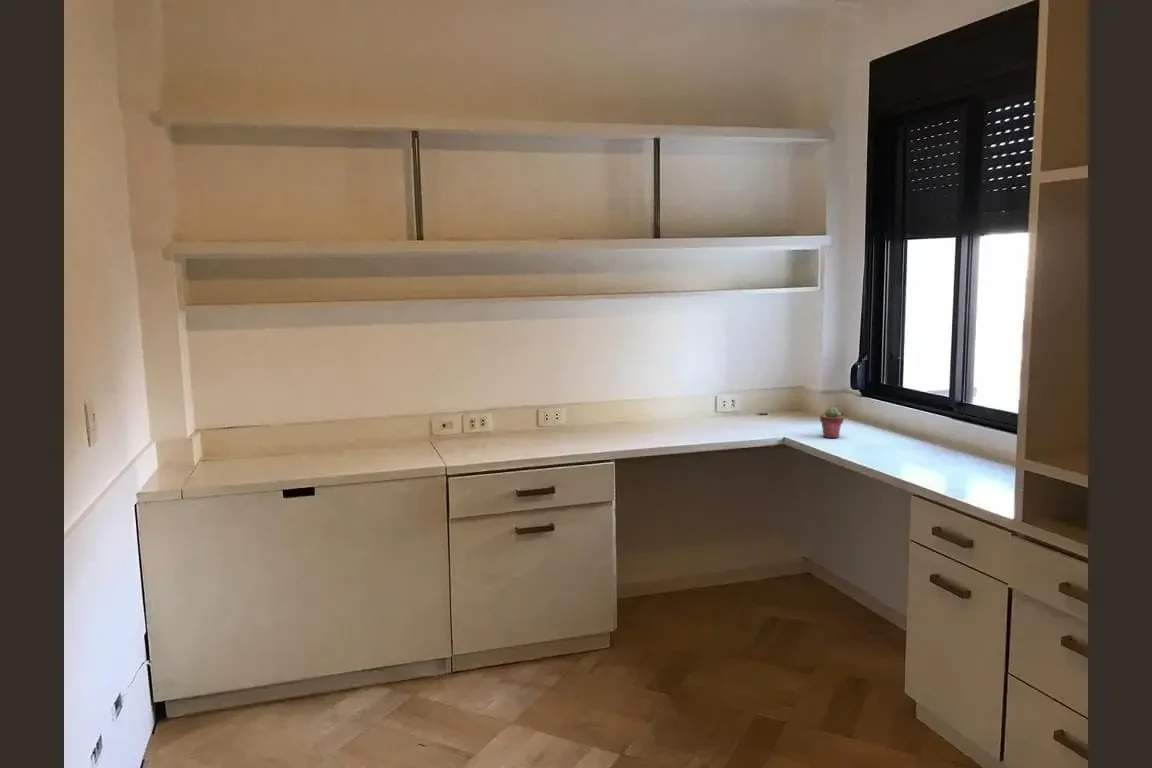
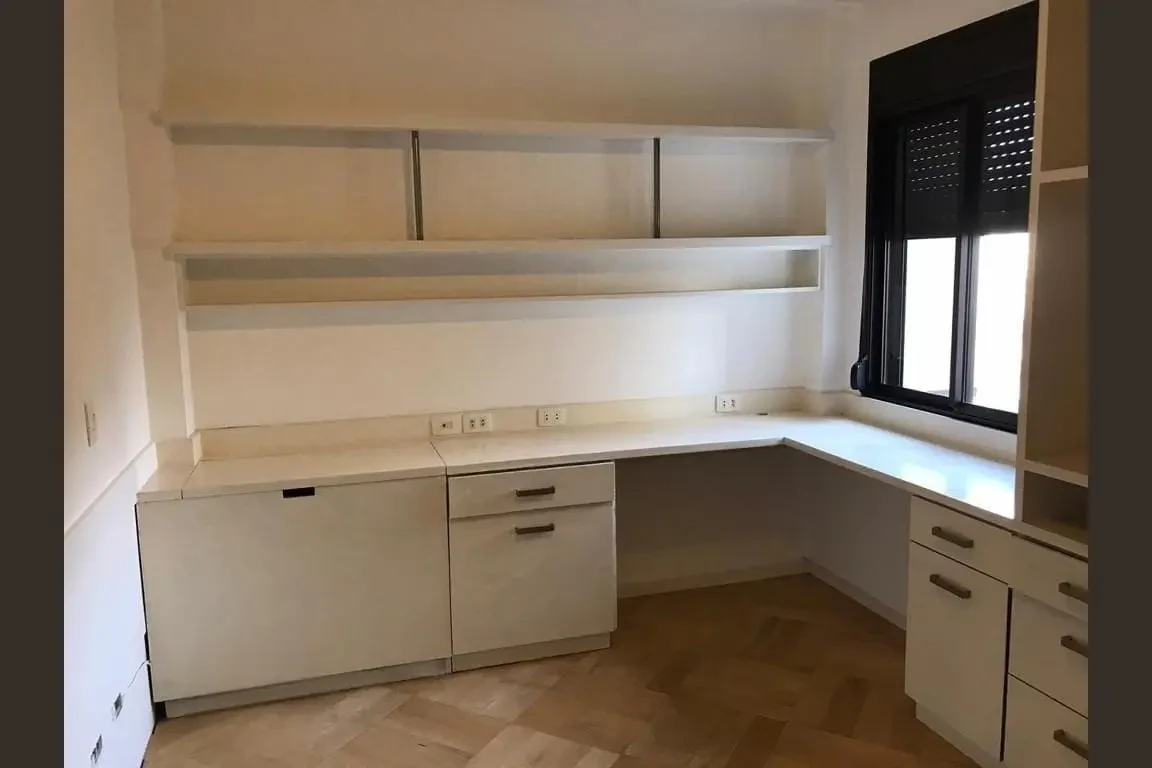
- potted succulent (831, 421)
